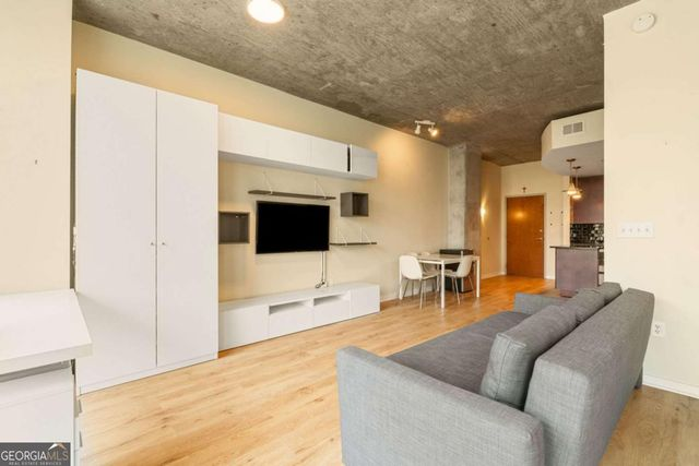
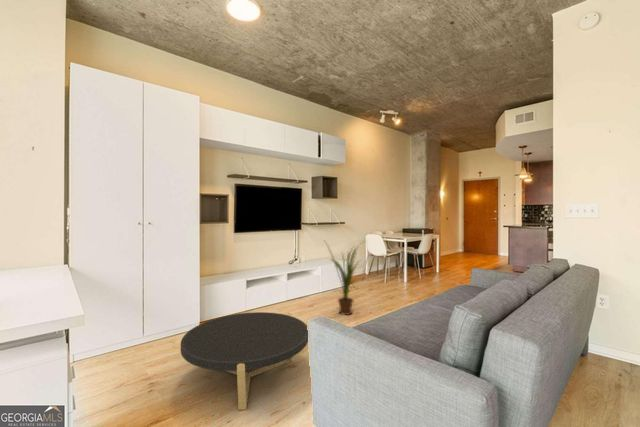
+ coffee table (248, 354)
+ house plant (349, 276)
